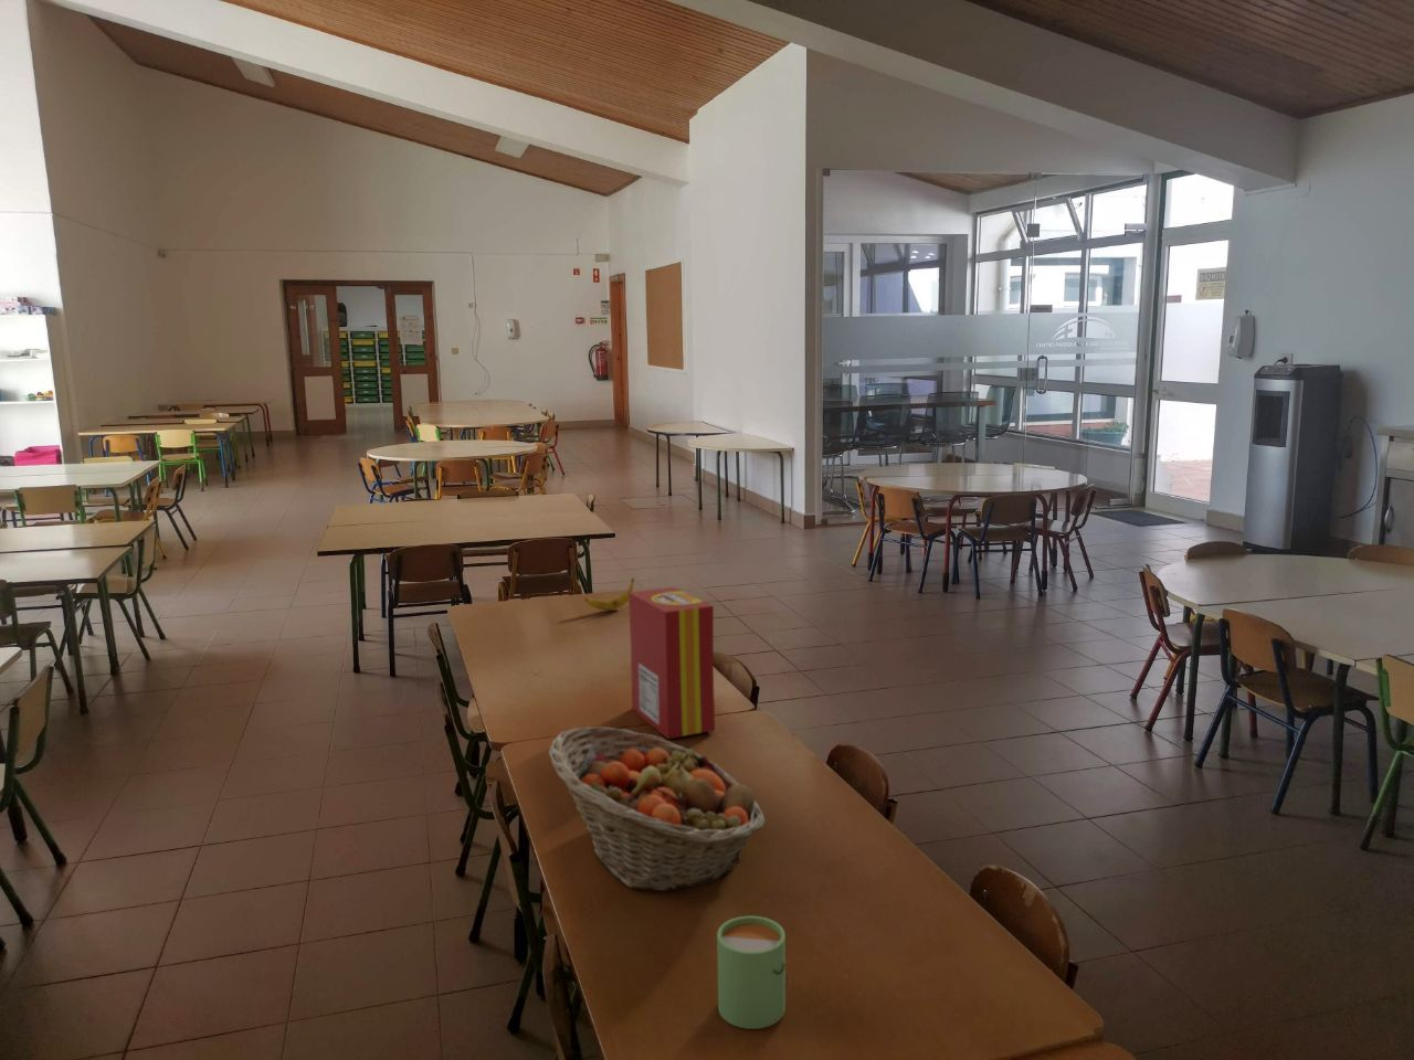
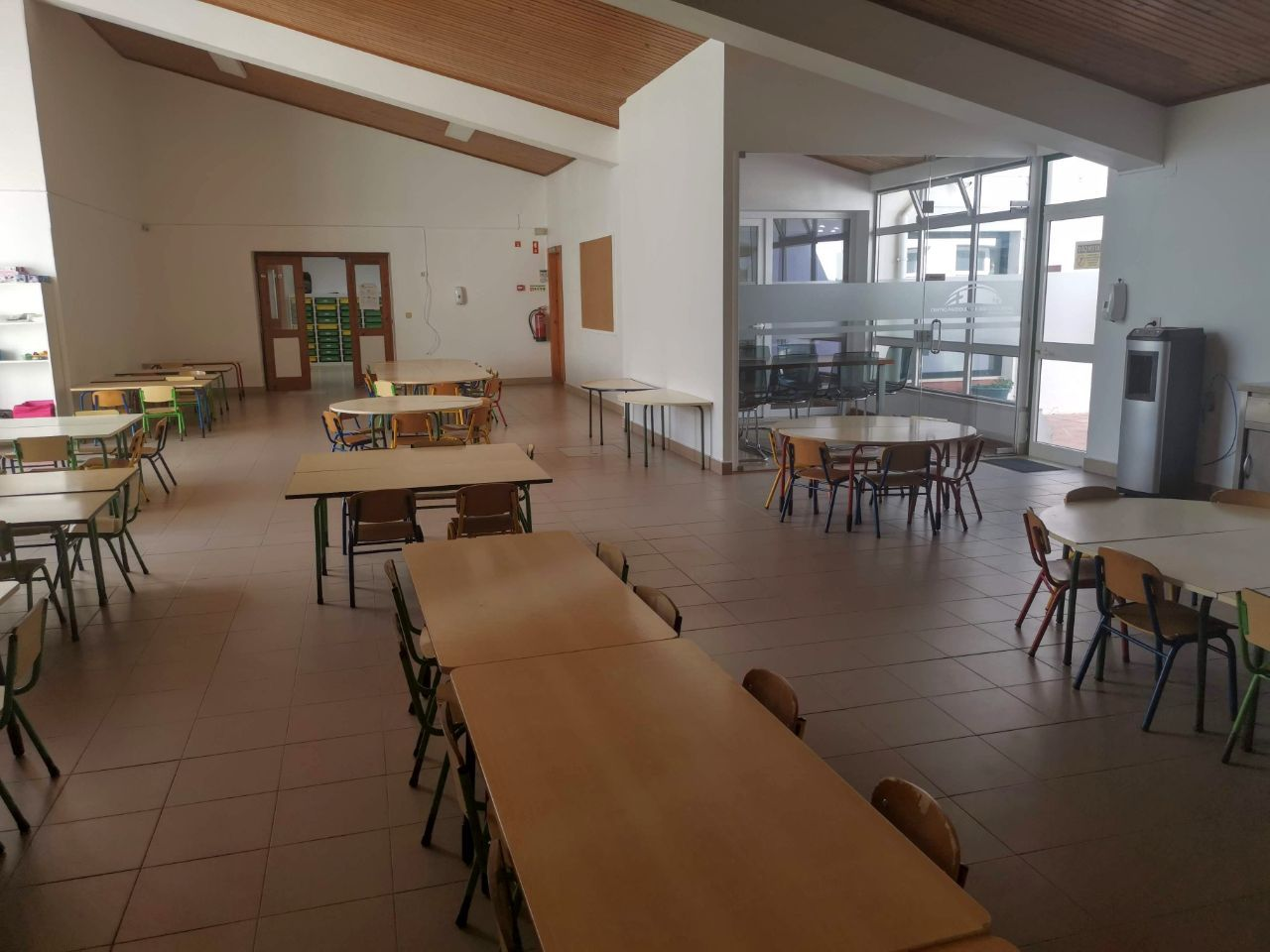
- mug (754, 966)
- fruit basket (655, 797)
- cereal box (670, 659)
- banana (610, 599)
